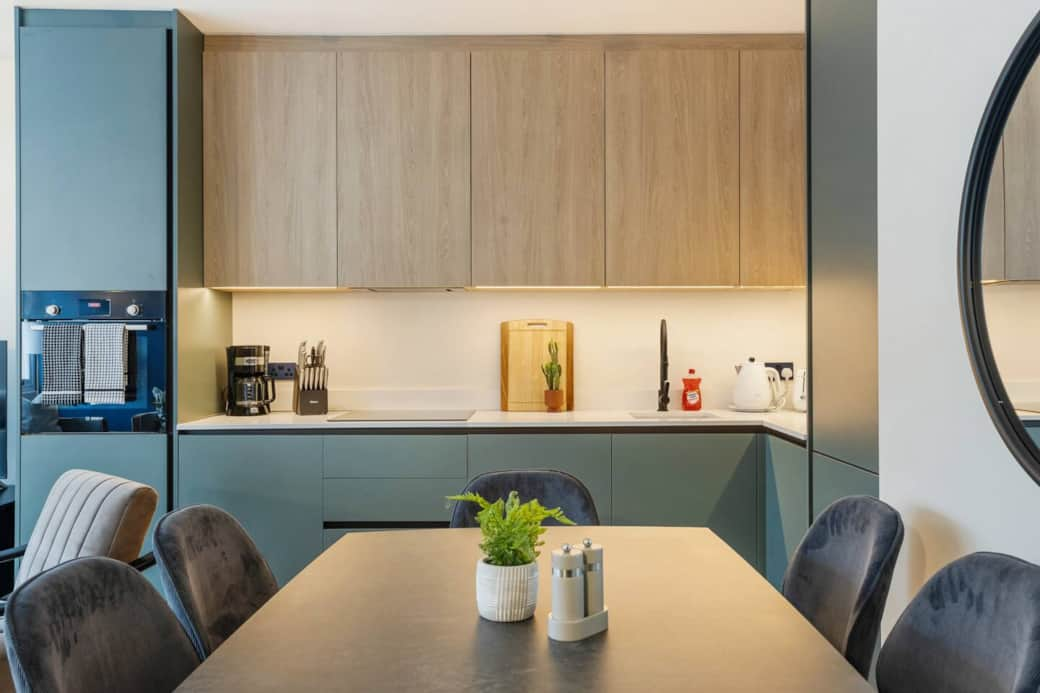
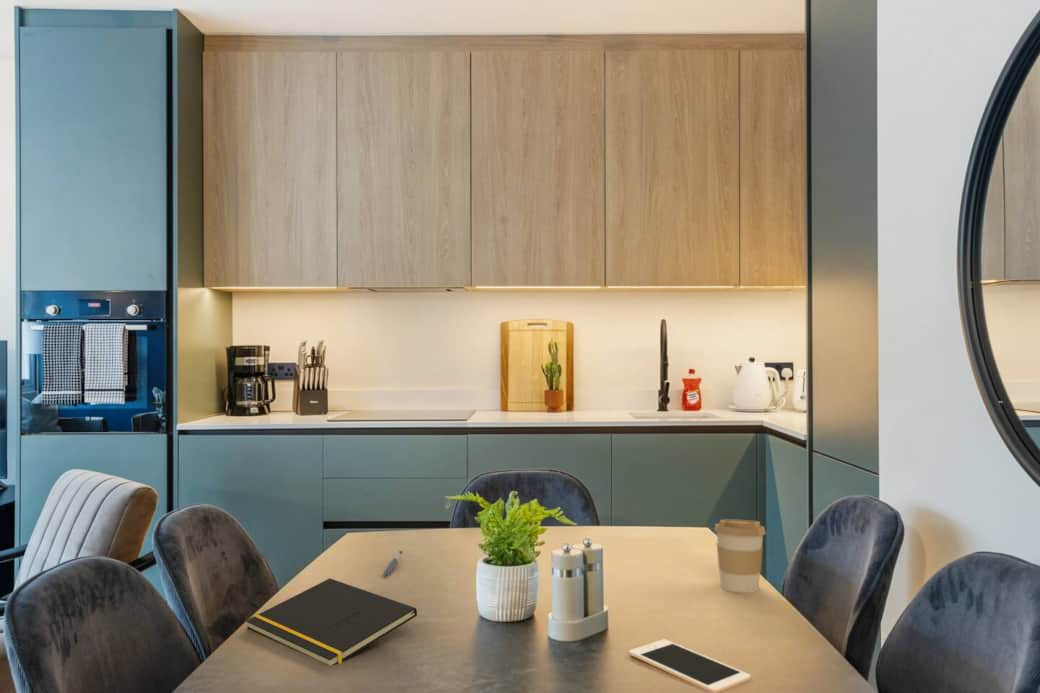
+ notepad (330, 618)
+ pen (392, 562)
+ coffee cup (739, 553)
+ cell phone (687, 664)
